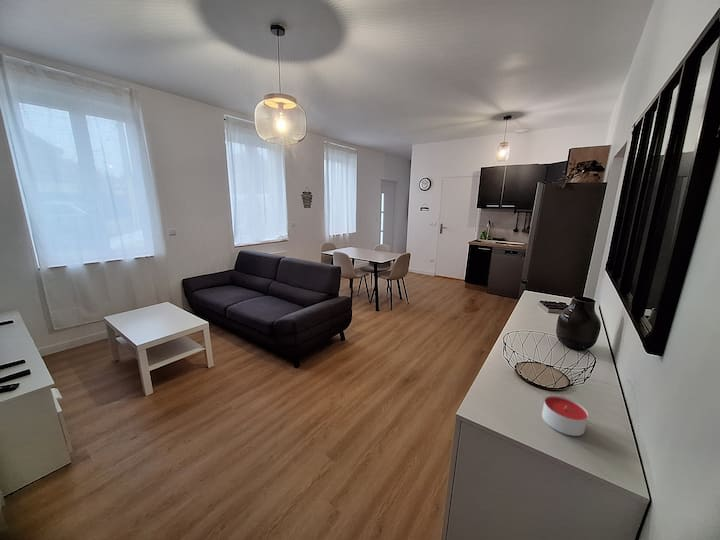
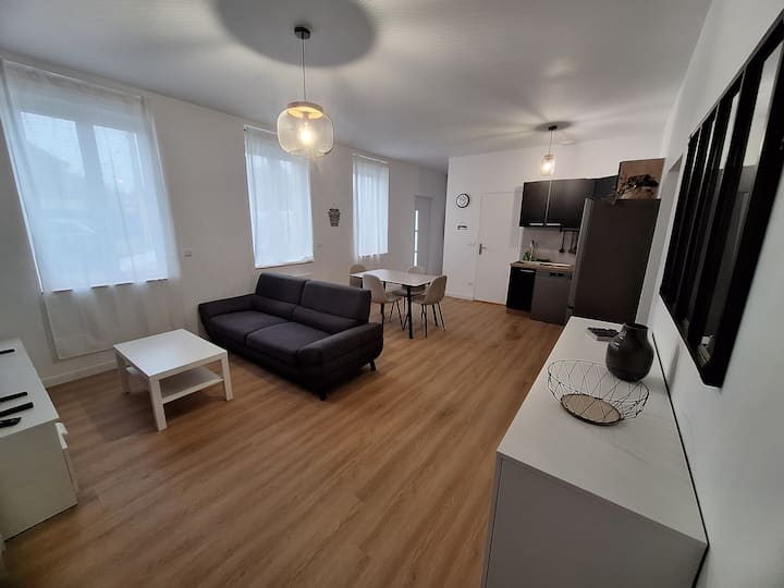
- candle (564, 414)
